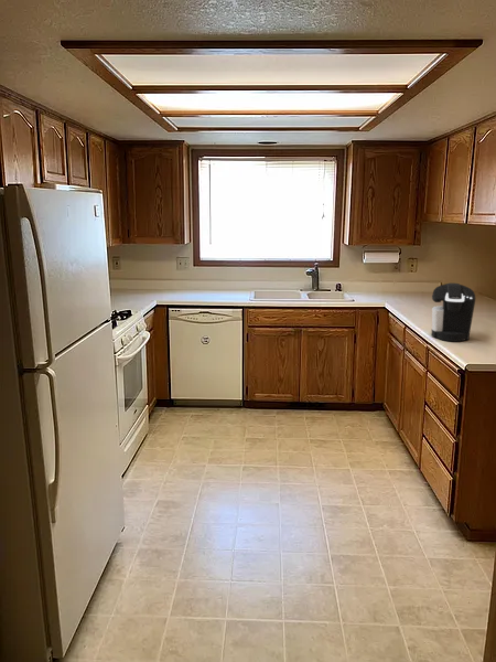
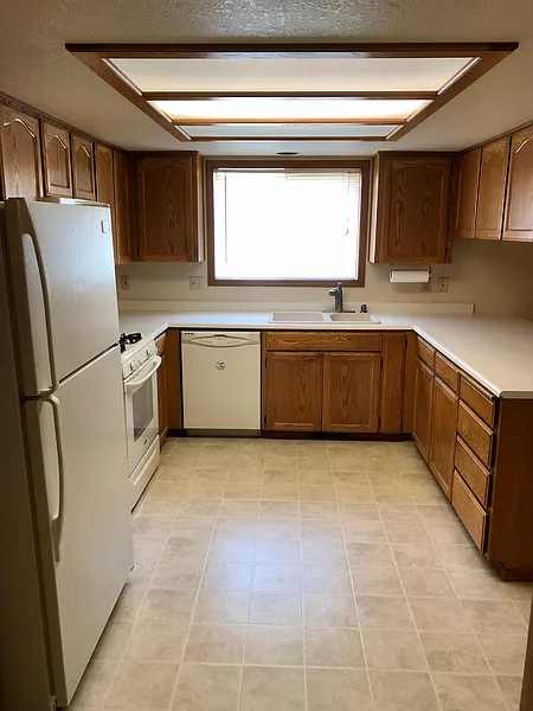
- coffee maker (452, 311)
